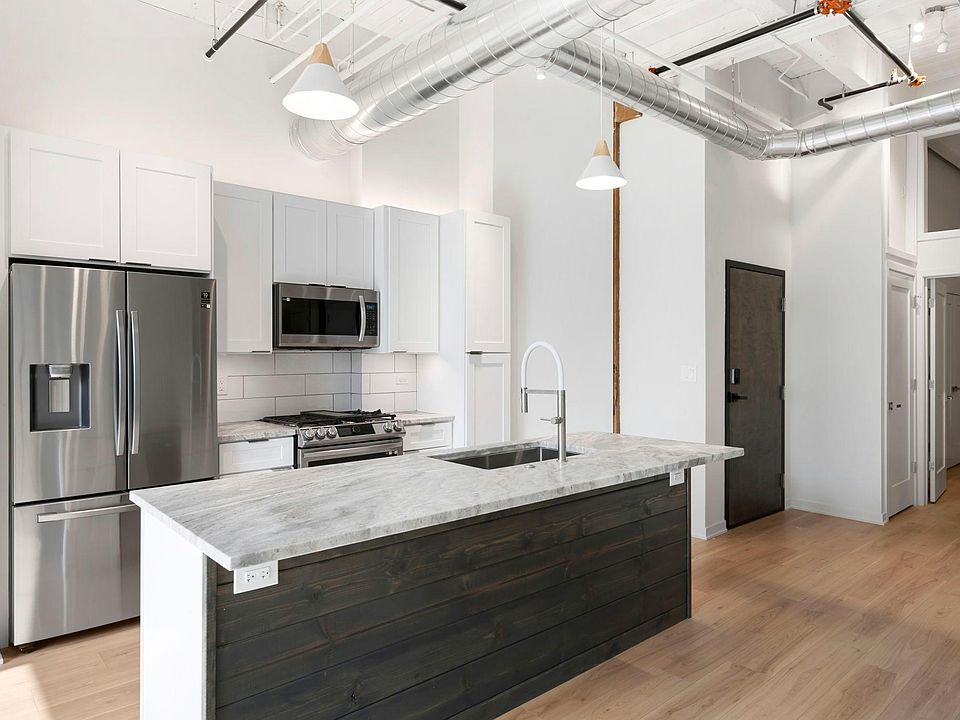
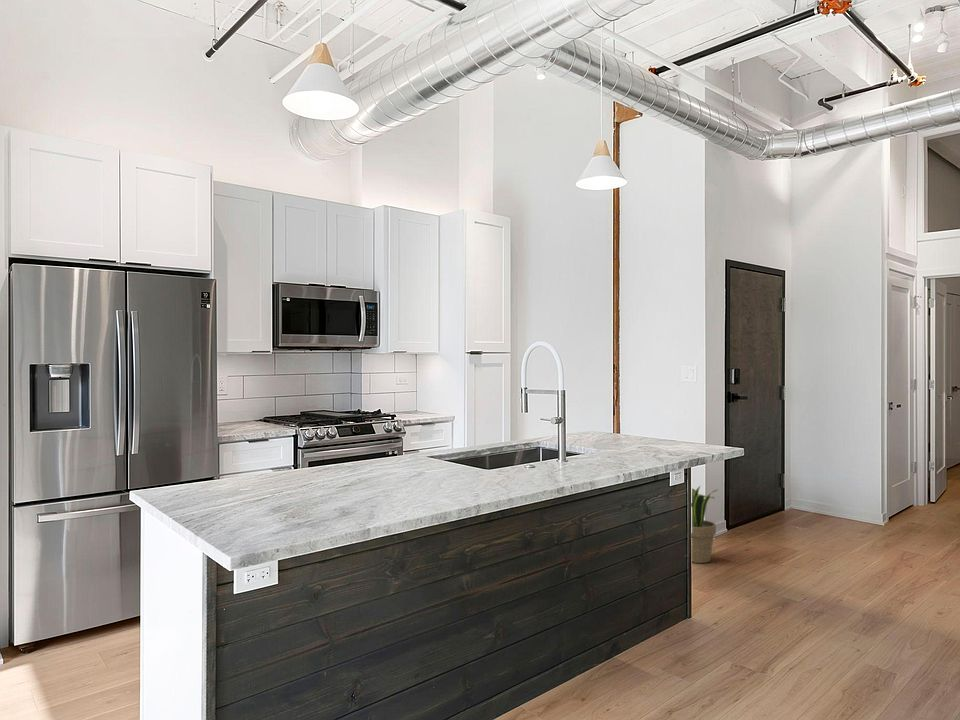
+ potted plant (699, 522)
